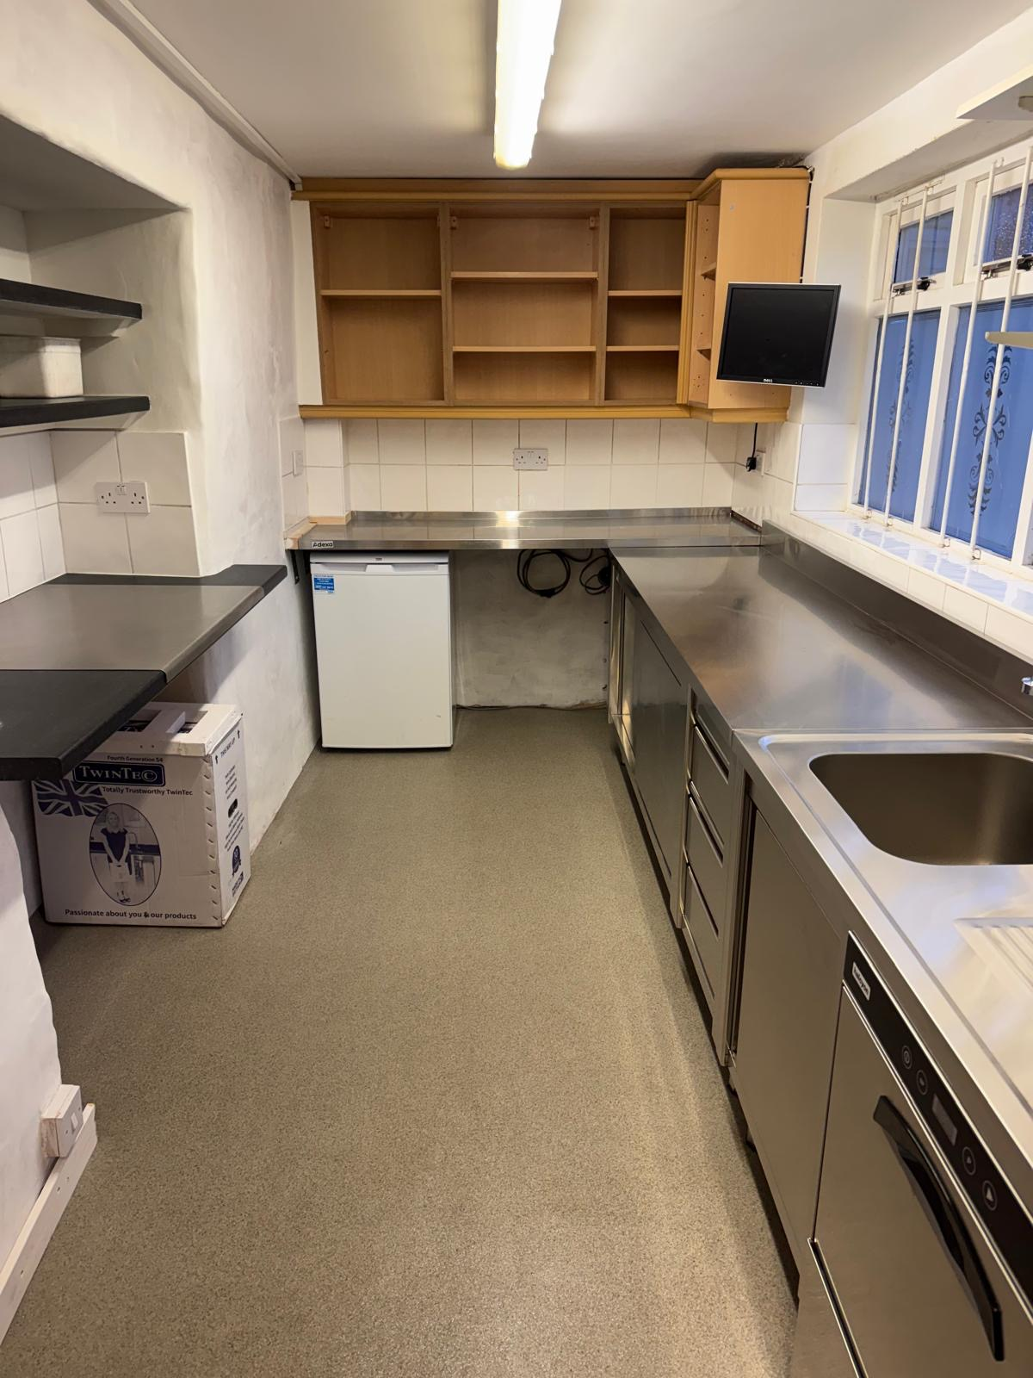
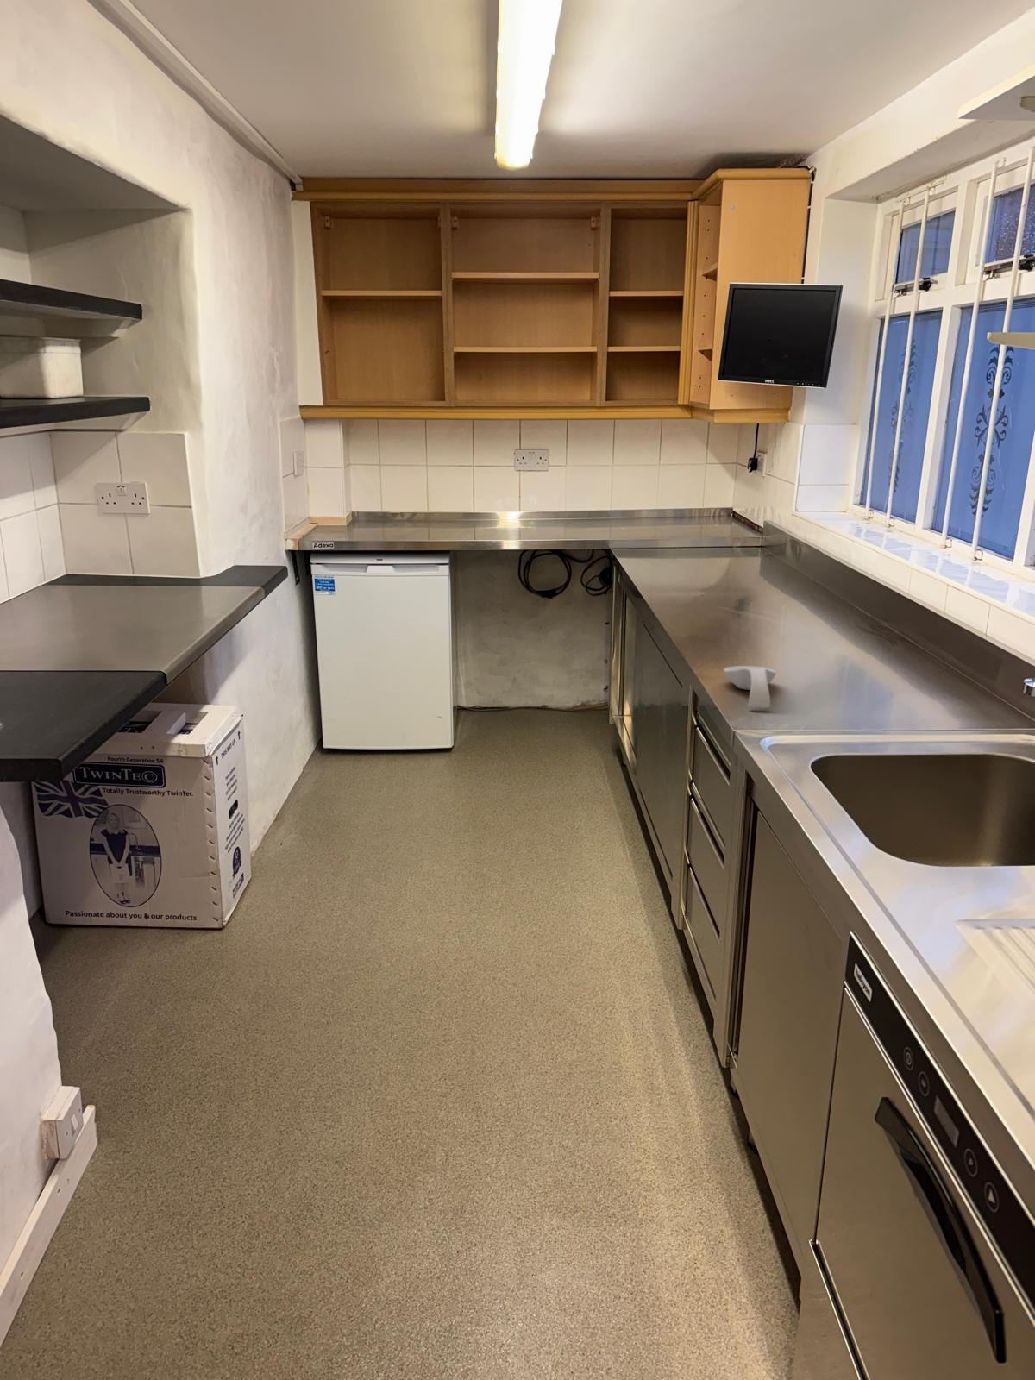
+ spoon rest (753, 678)
